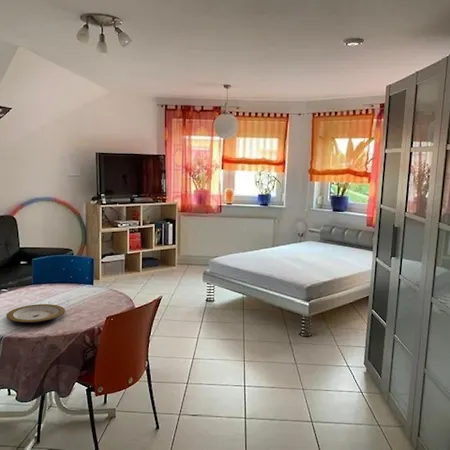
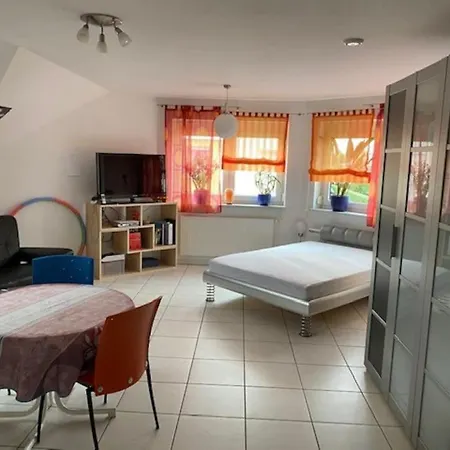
- plate (36, 314)
